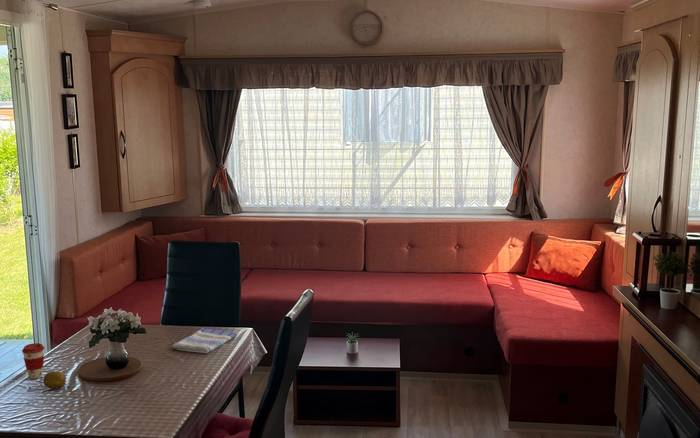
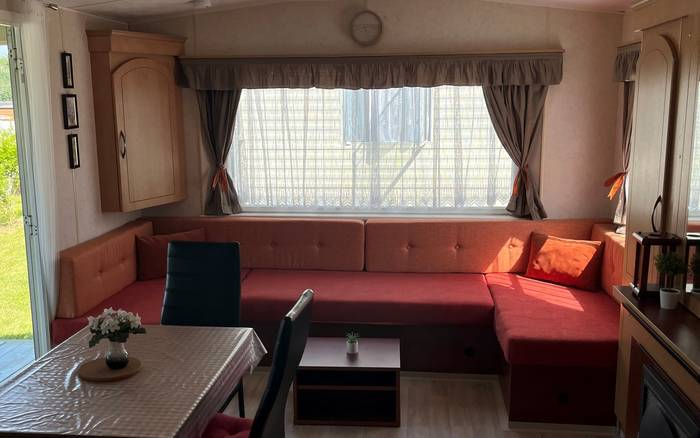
- coffee cup (34, 361)
- dish towel (205, 339)
- fruit (54, 379)
